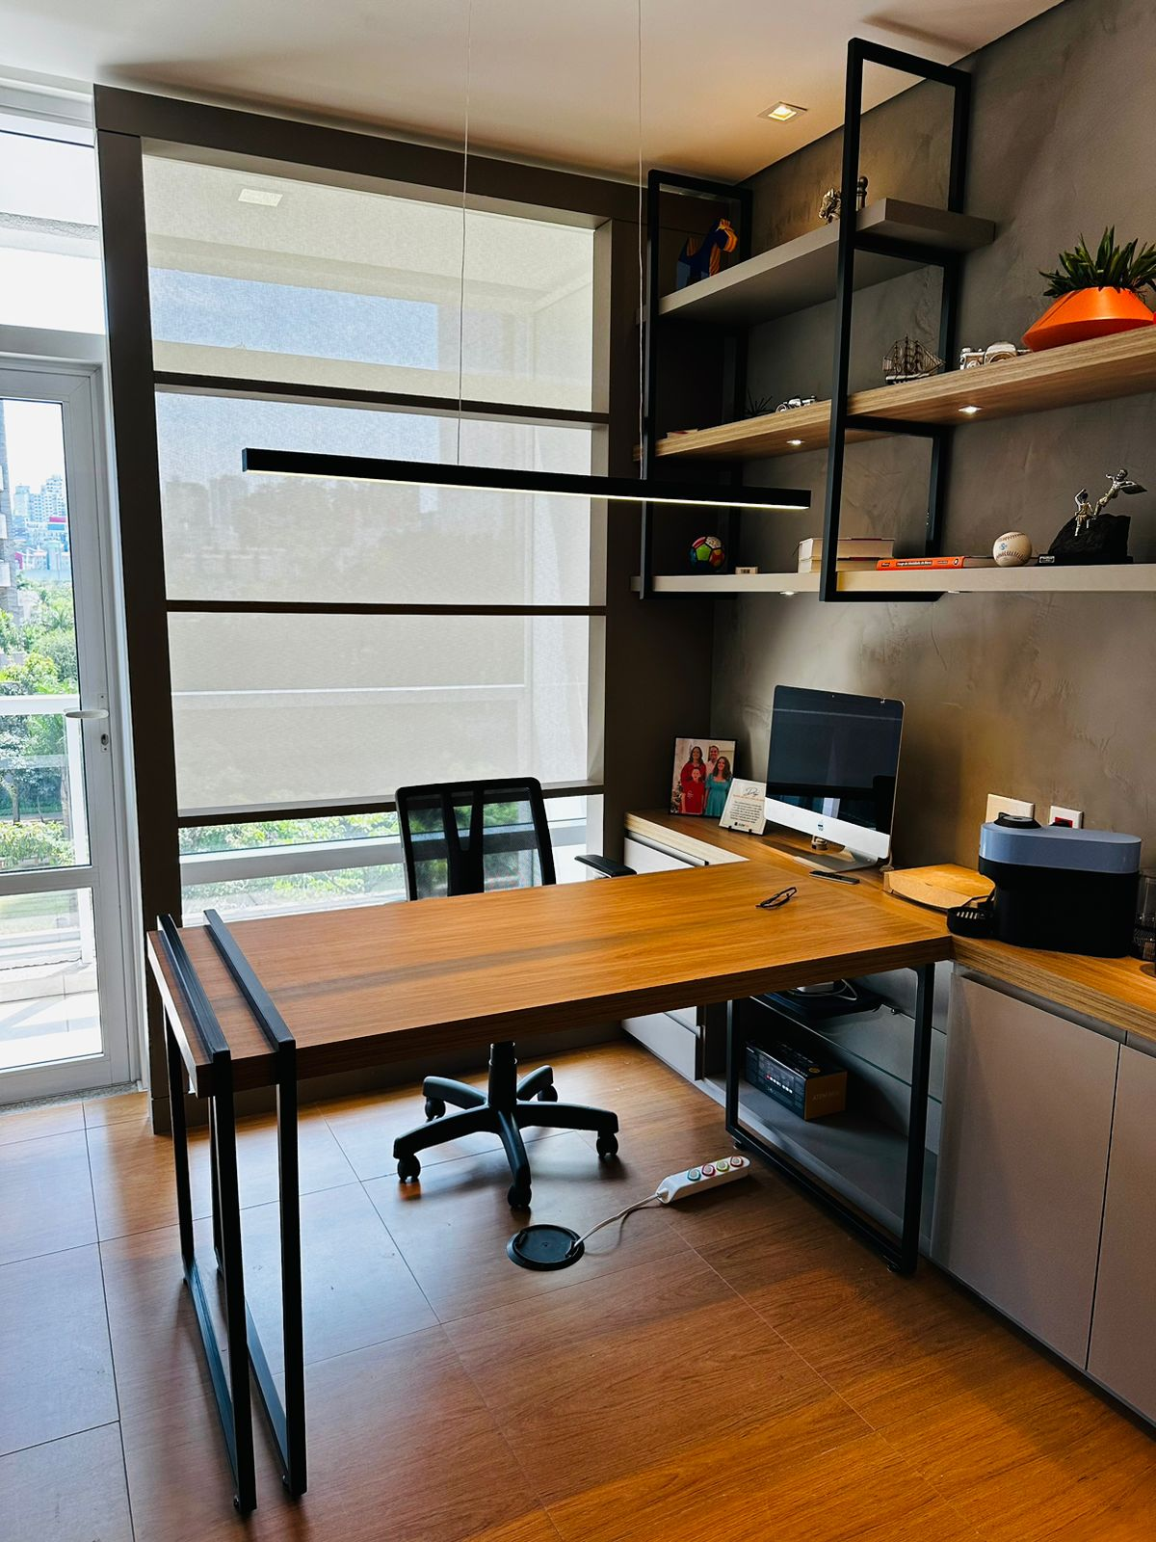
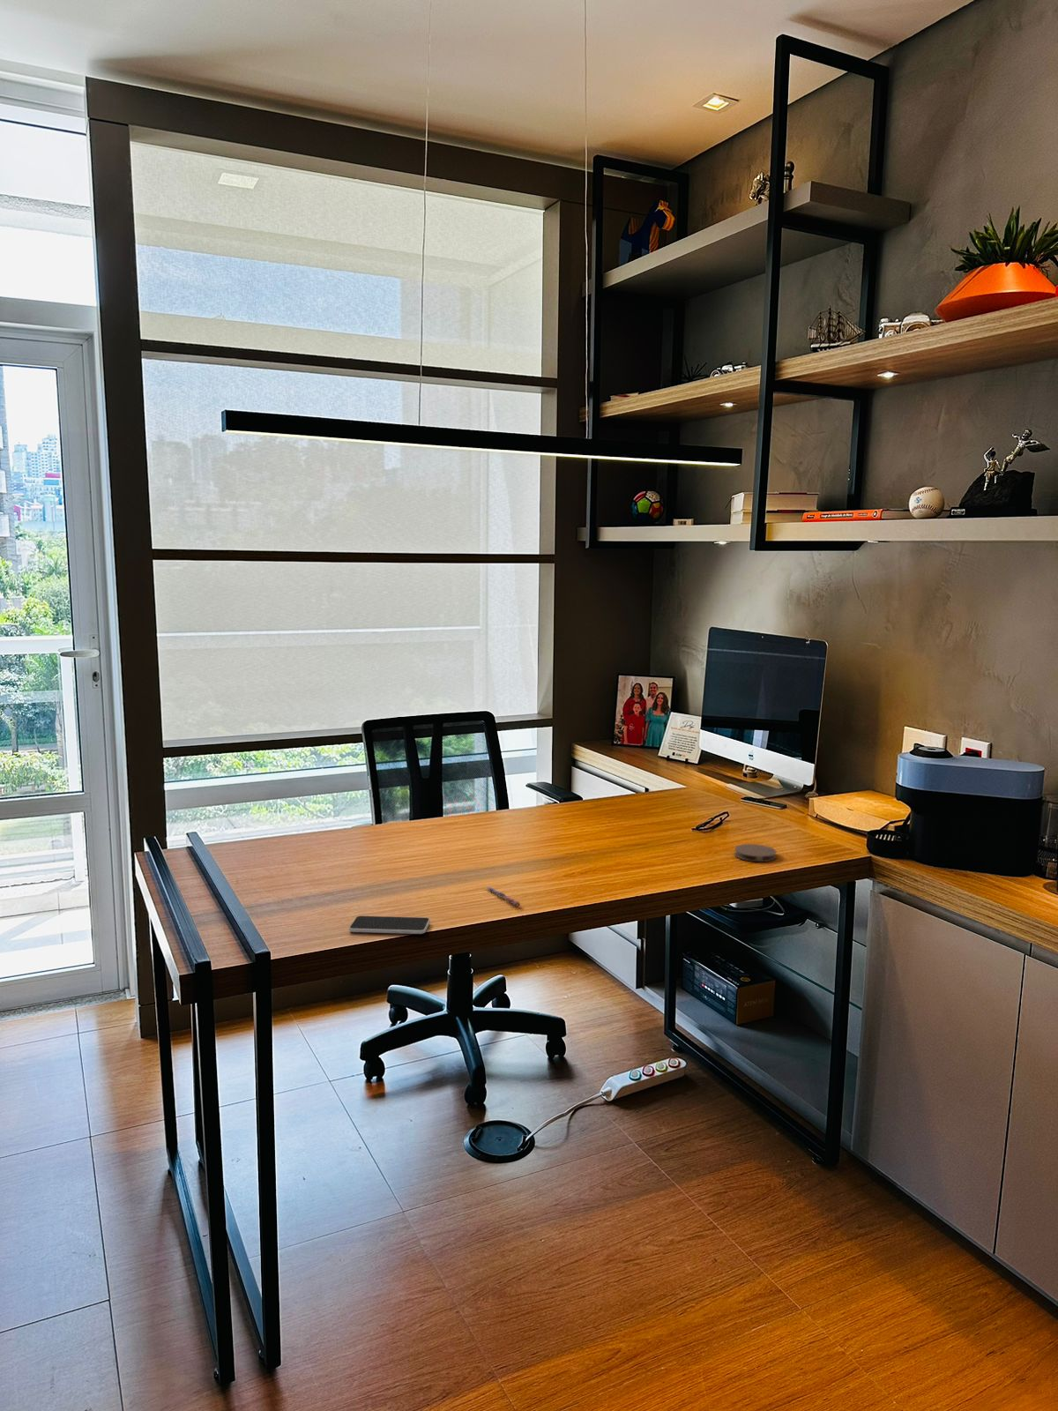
+ coaster (755, 852)
+ pen (502, 894)
+ smartphone (390, 924)
